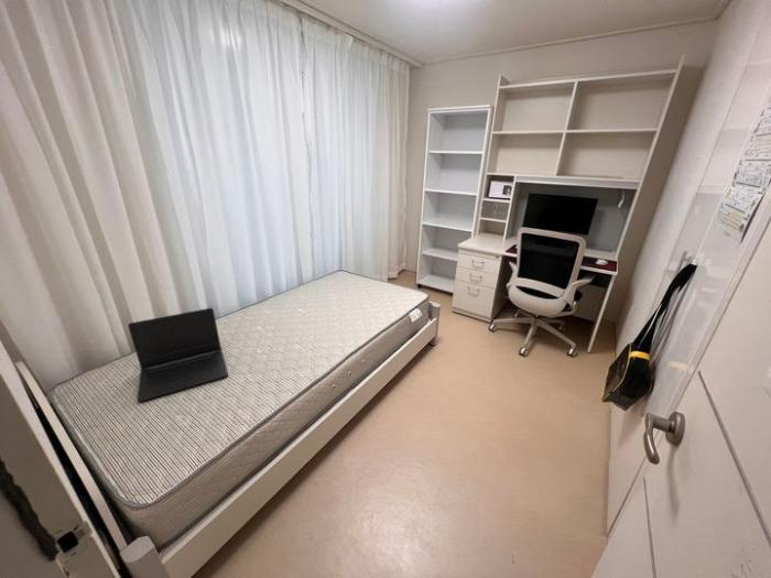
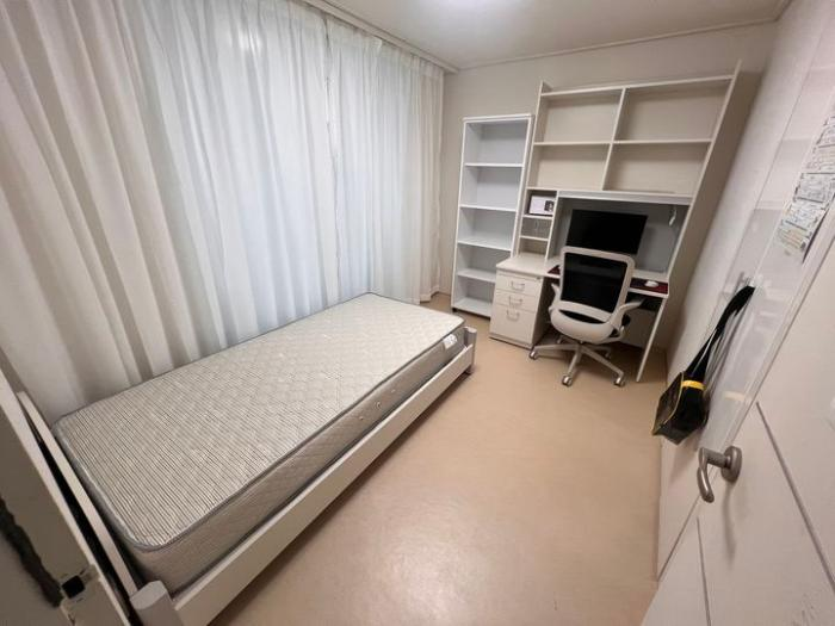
- laptop (178, 350)
